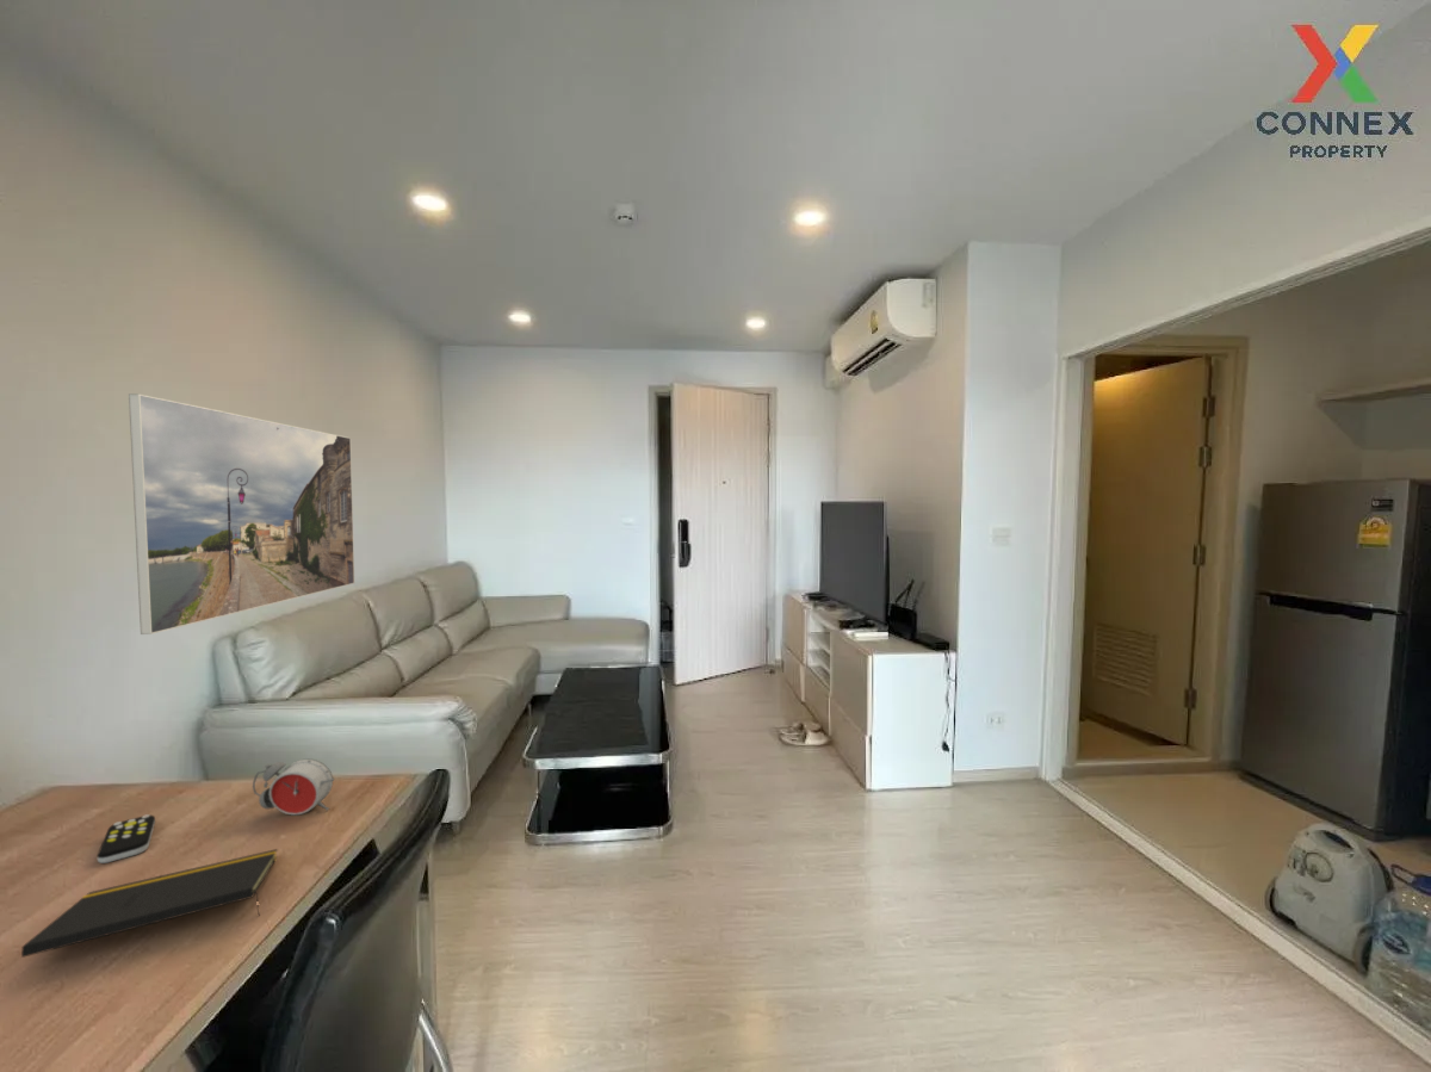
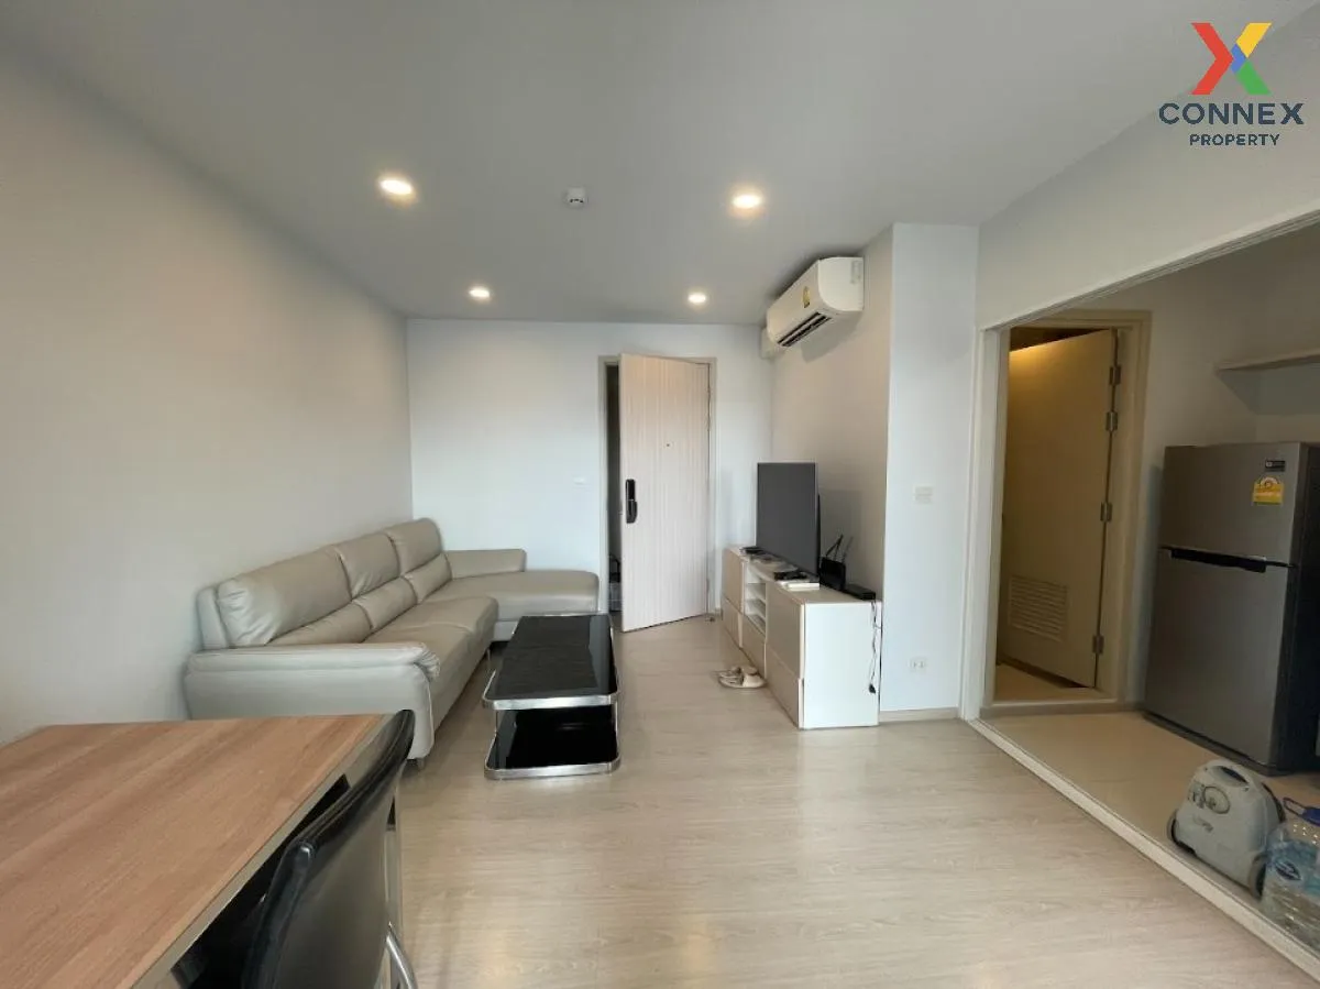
- remote control (128, 837)
- alarm clock (296, 785)
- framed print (270, 513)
- notepad (168, 894)
